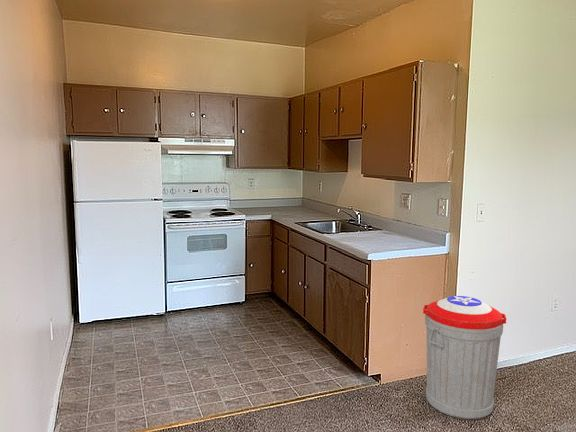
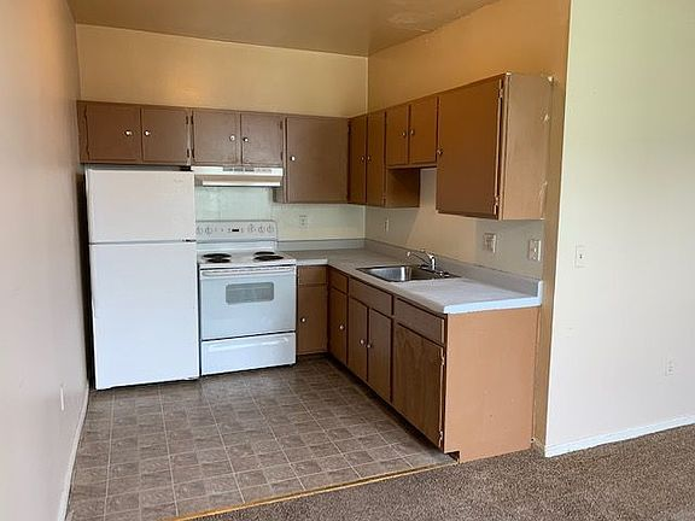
- trash can (461, 351)
